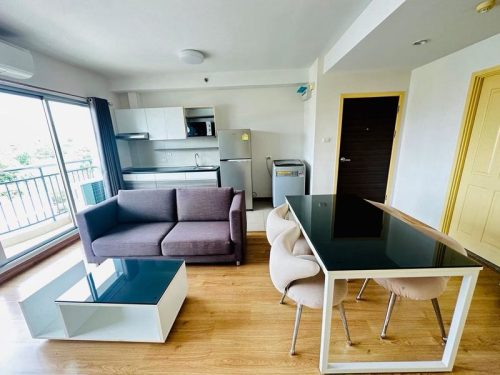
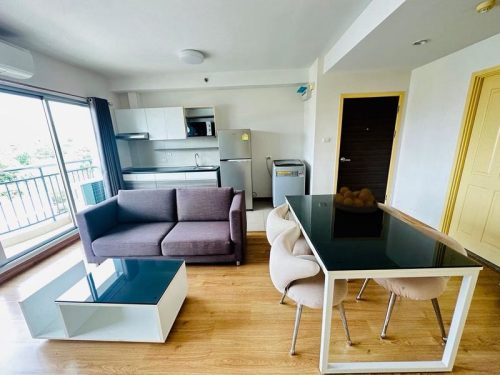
+ fruit bowl (355, 197)
